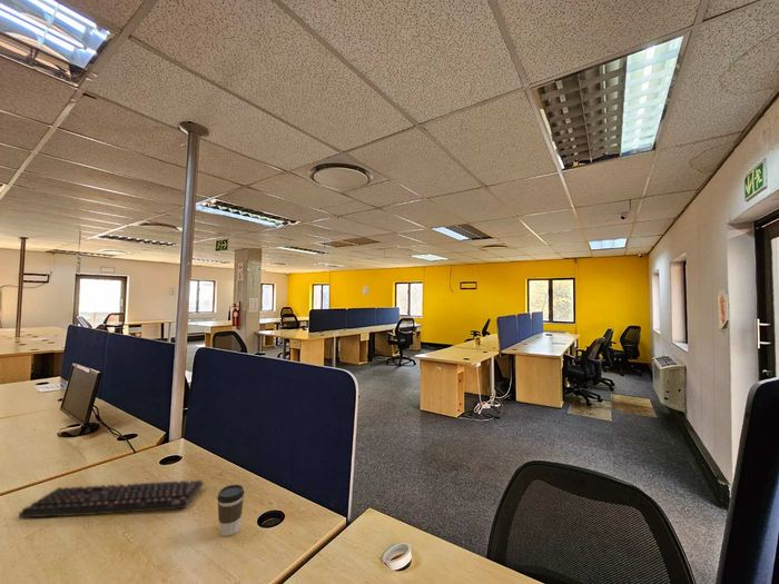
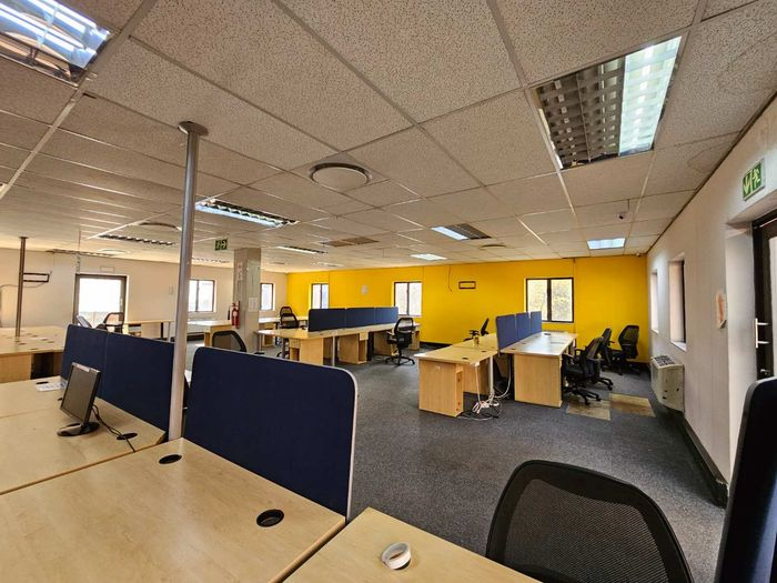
- coffee cup (230, 509)
- keyboard (119, 496)
